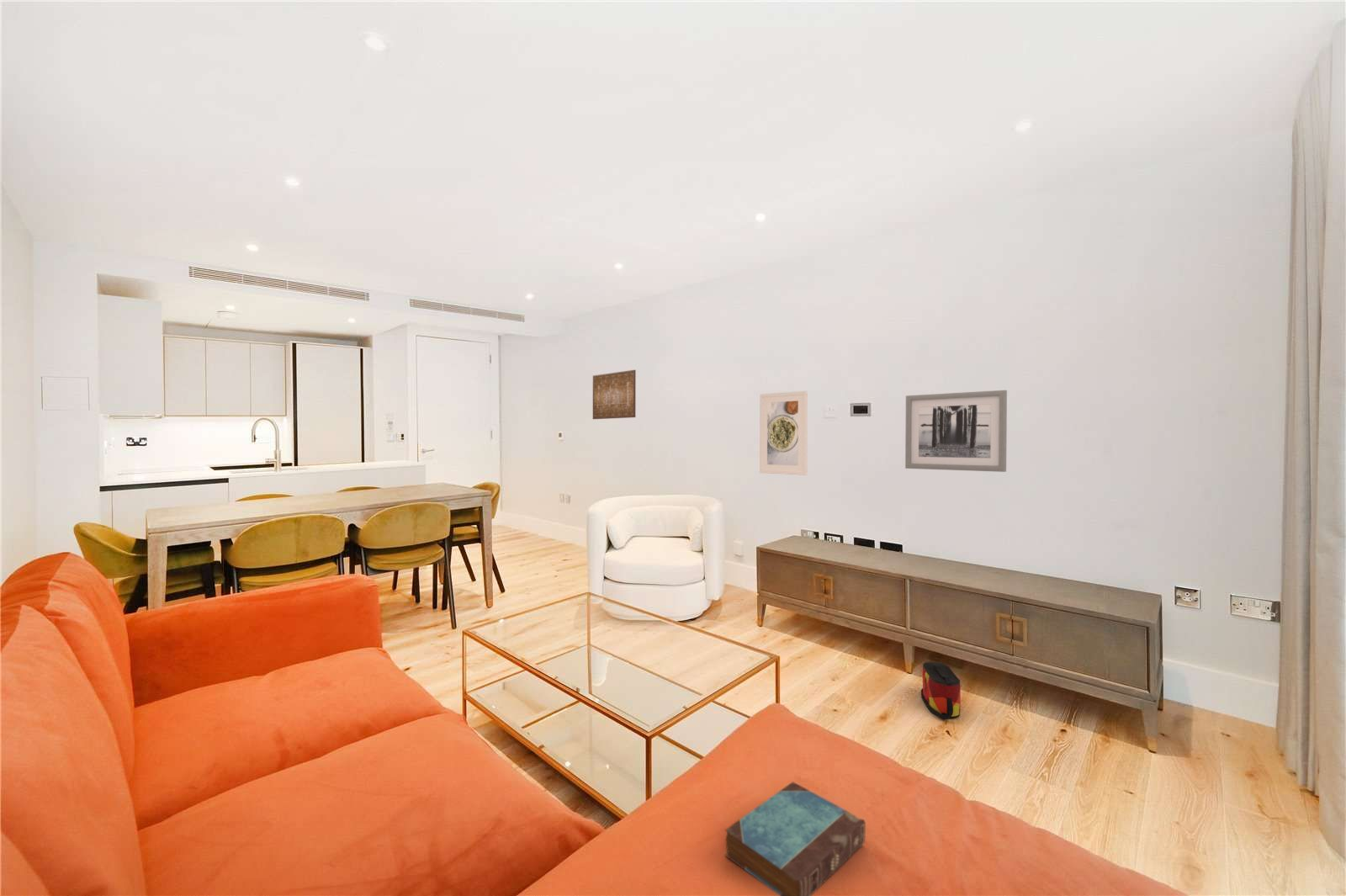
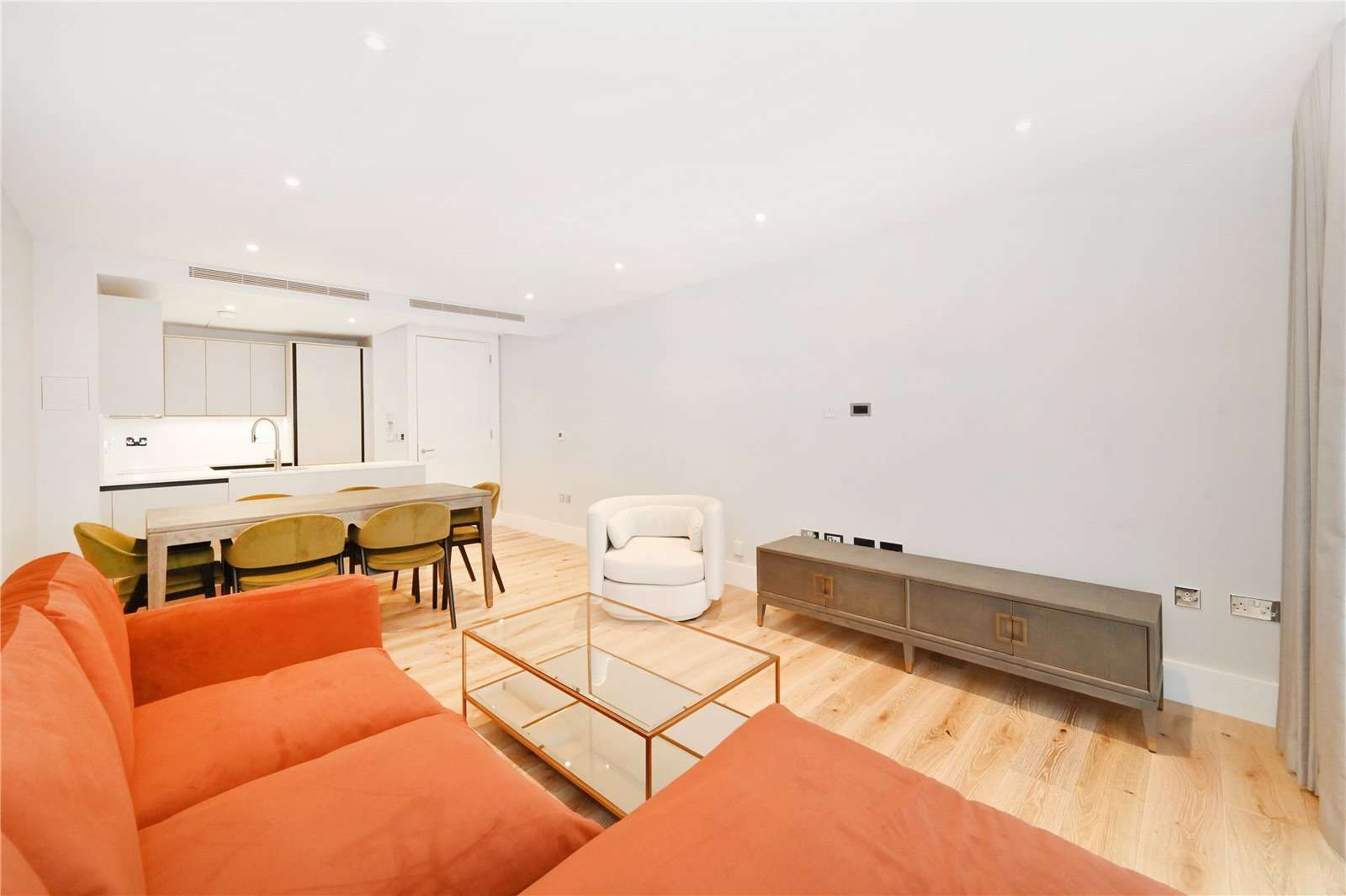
- wall art (613, 395)
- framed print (782, 433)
- book (795, 837)
- wall art (953, 432)
- bag (940, 687)
